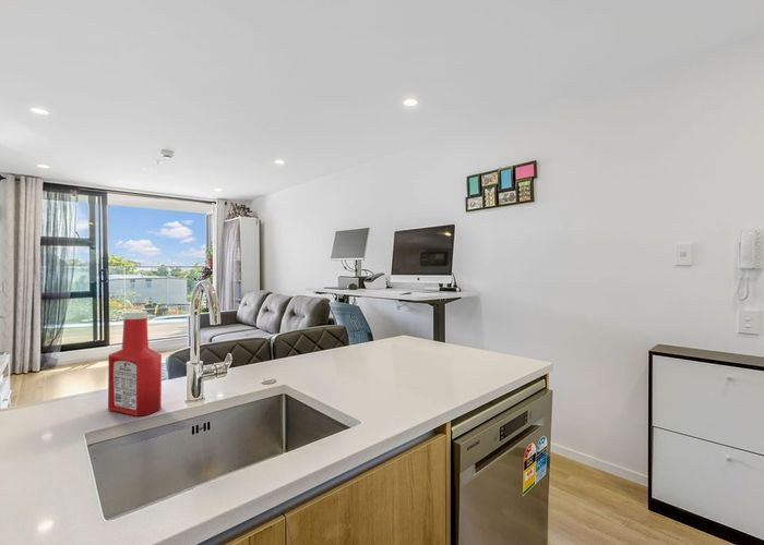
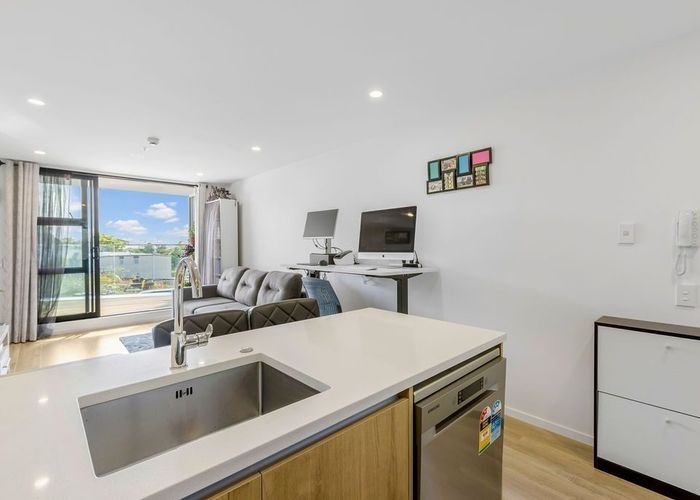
- soap bottle (134, 360)
